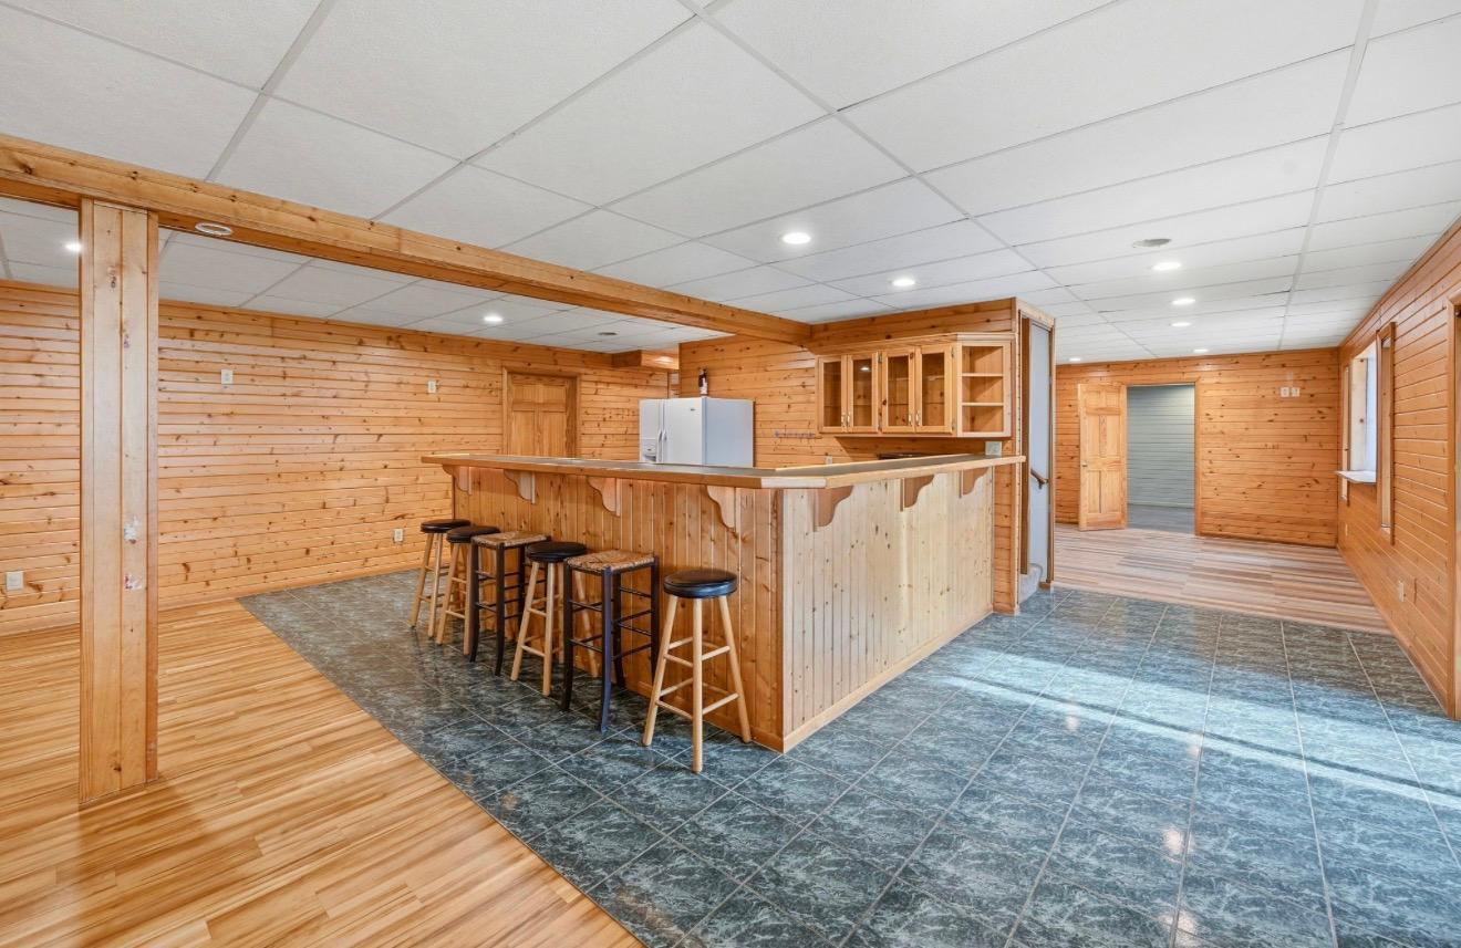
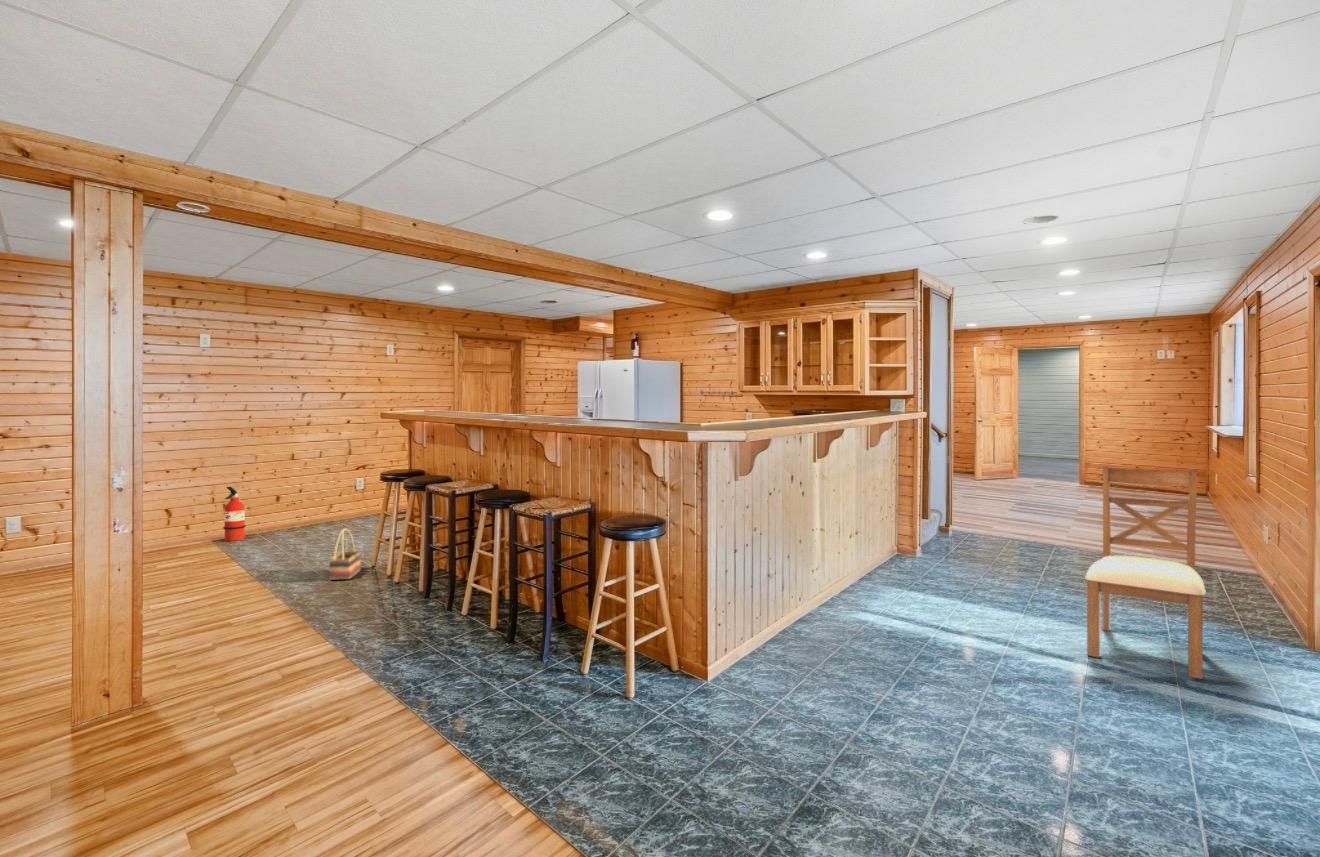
+ basket (345, 551)
+ chair (1145, 560)
+ fire extinguisher (232, 512)
